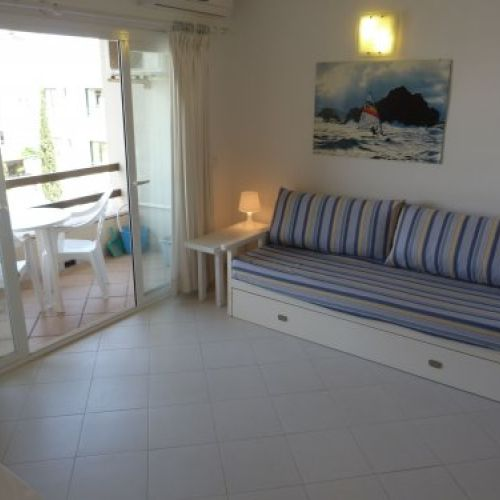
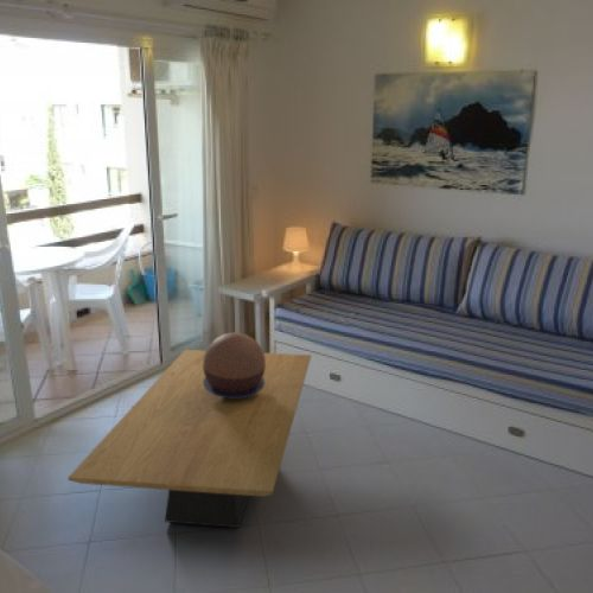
+ decorative bowl (234, 363)
+ coffee table (218, 444)
